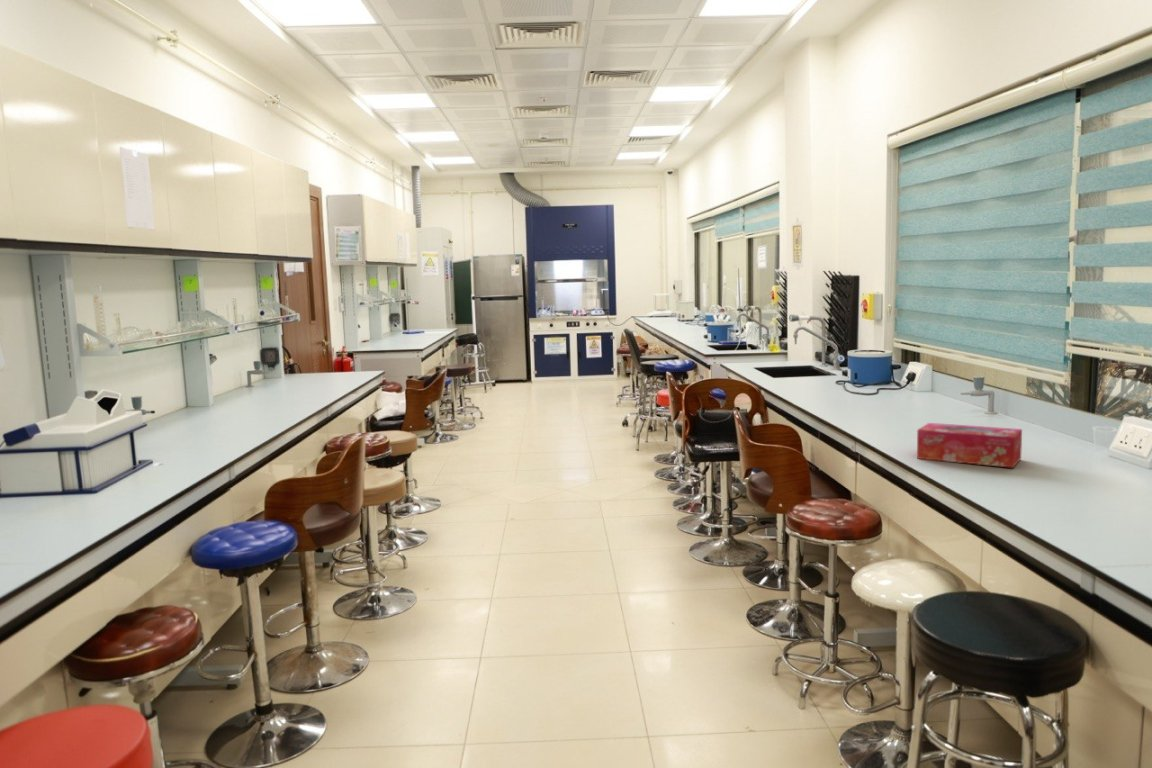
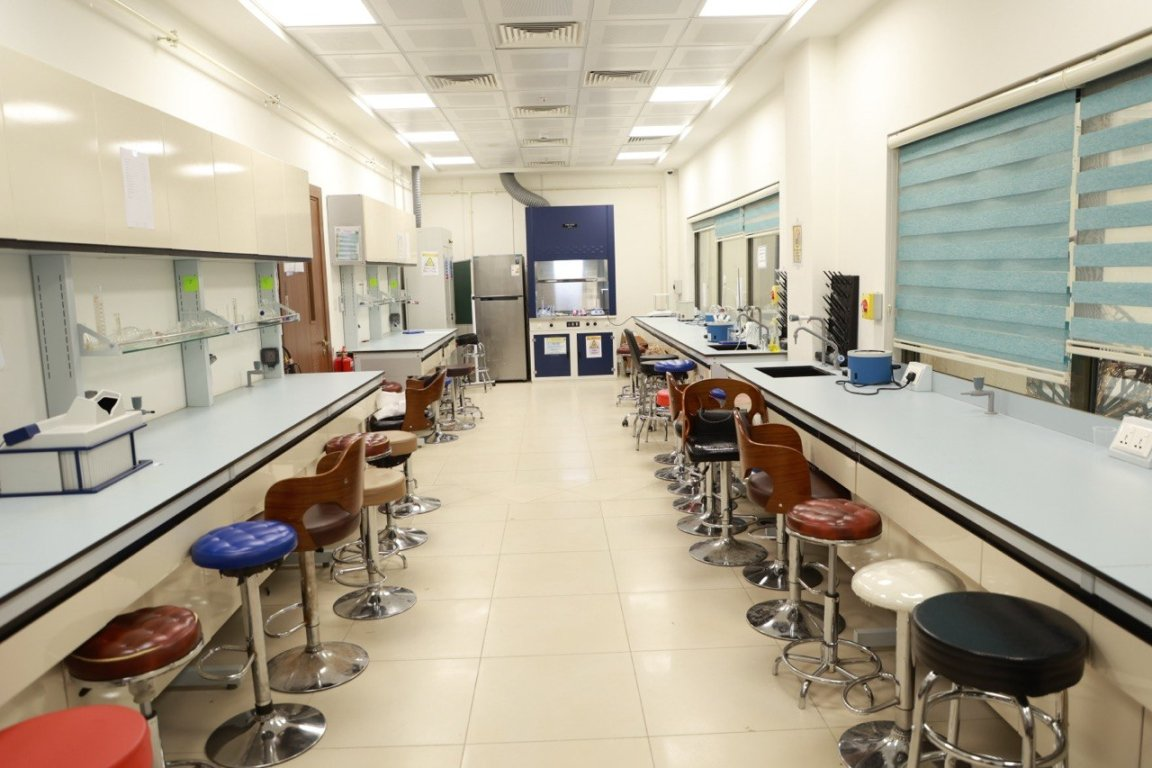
- tissue box (968, 444)
